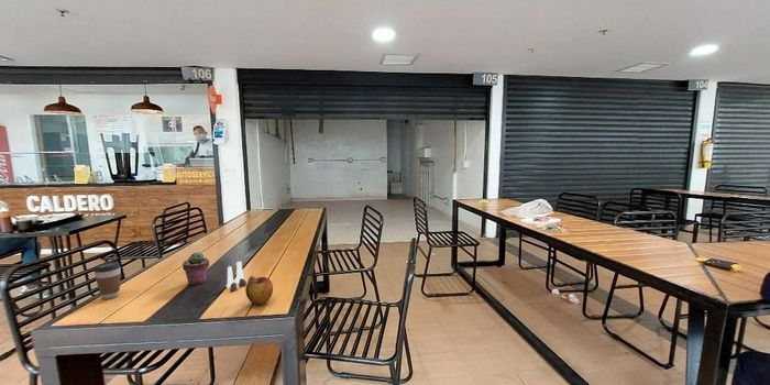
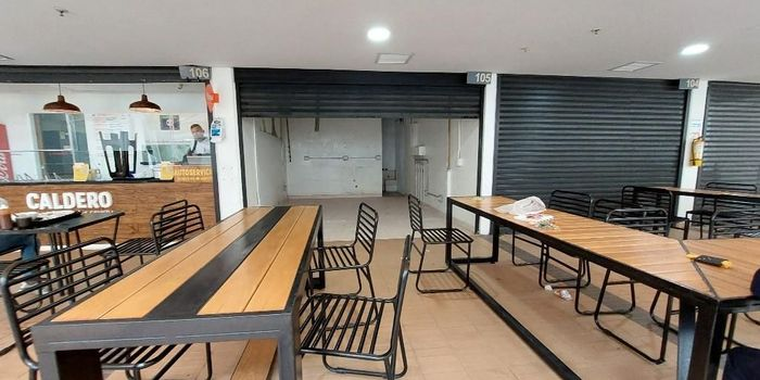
- salt and pepper shaker set (239, 273)
- coffee cup (108, 279)
- potted succulent (196, 267)
- apple (258, 290)
